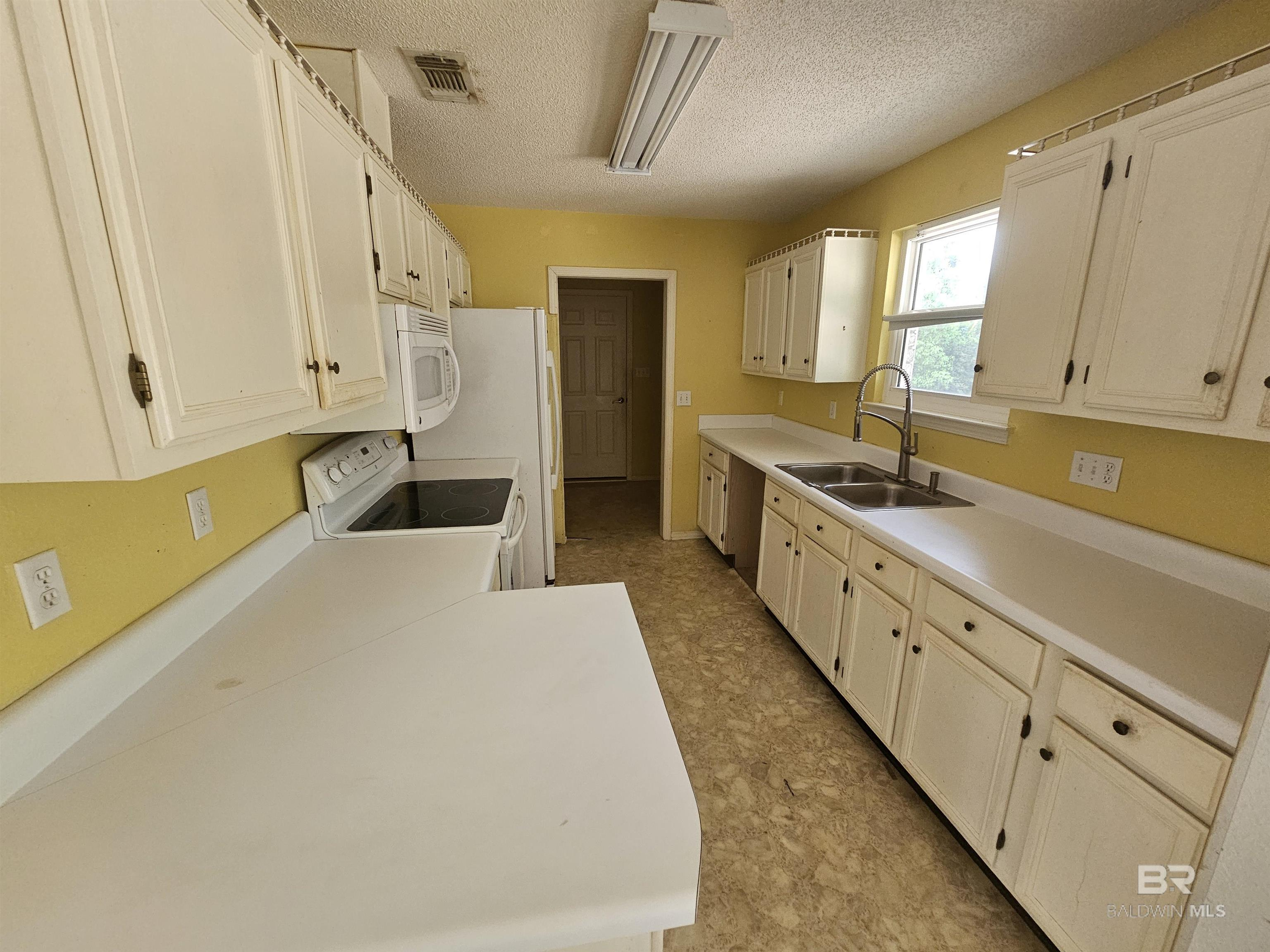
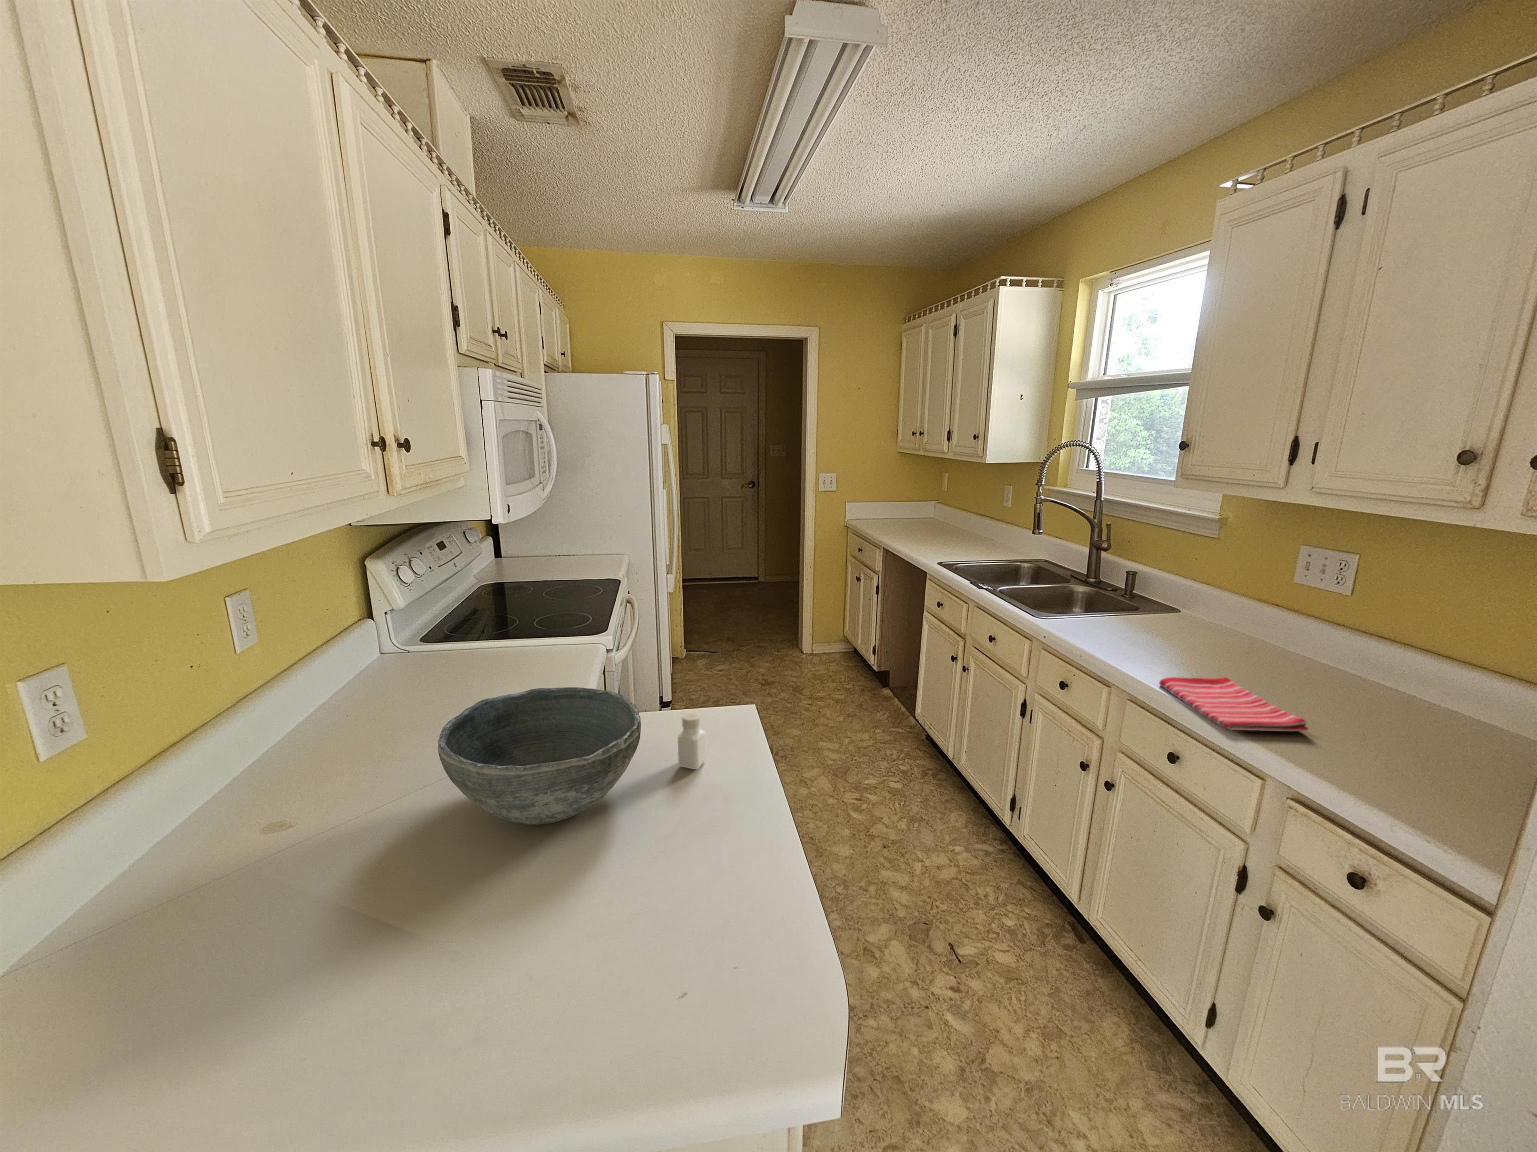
+ pepper shaker (691, 741)
+ dish towel (1227, 701)
+ bowl (547, 760)
